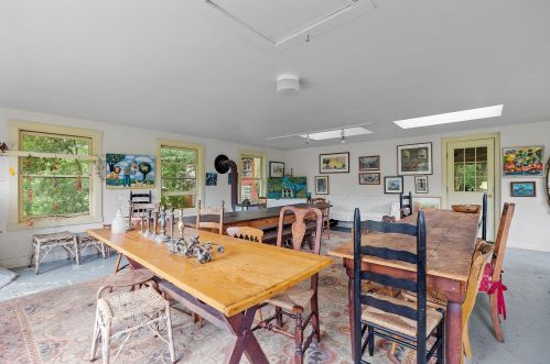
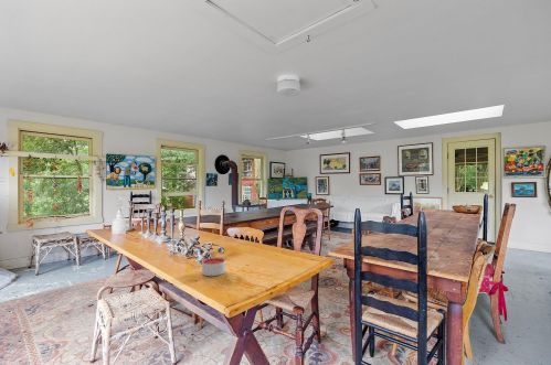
+ candle (213, 266)
